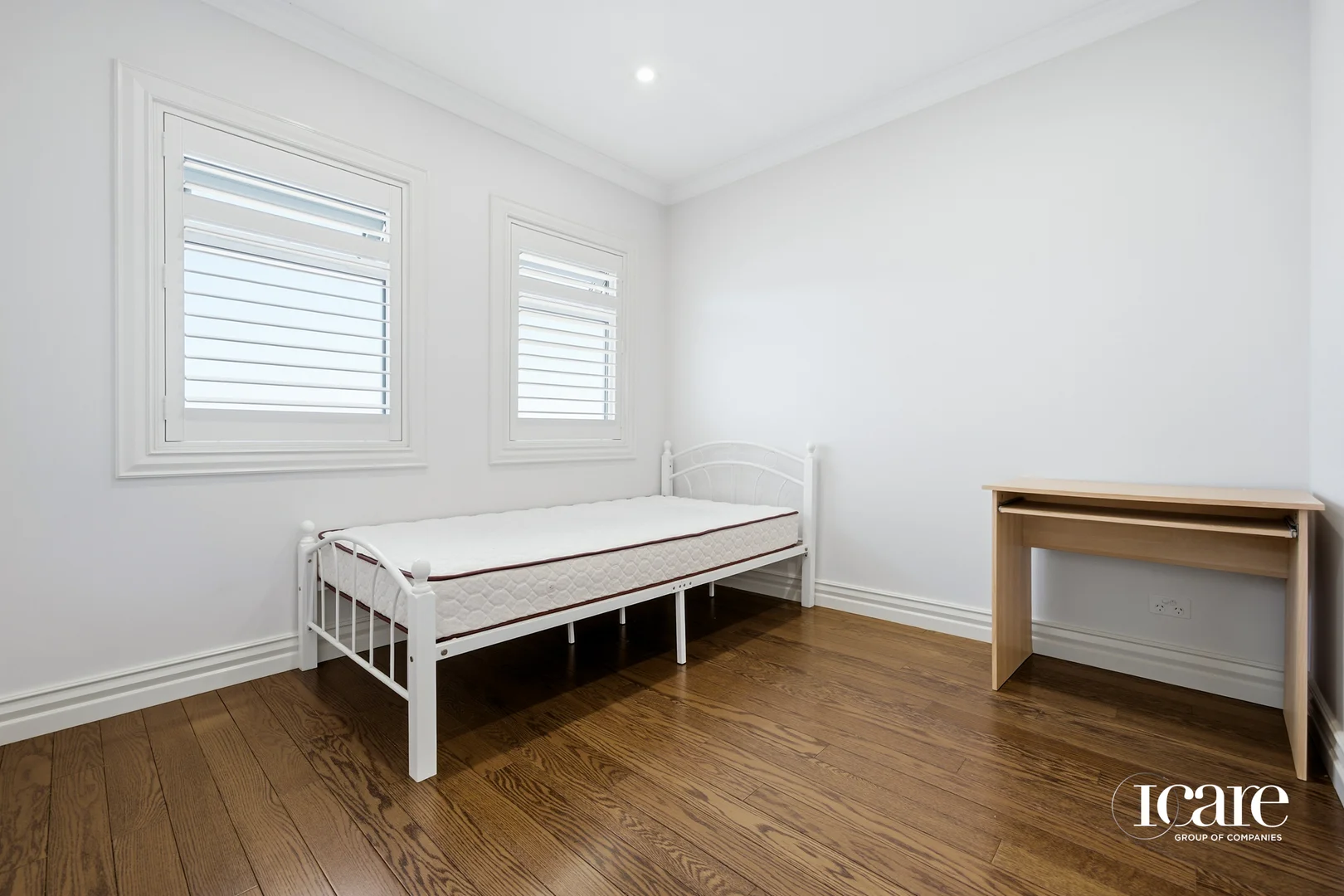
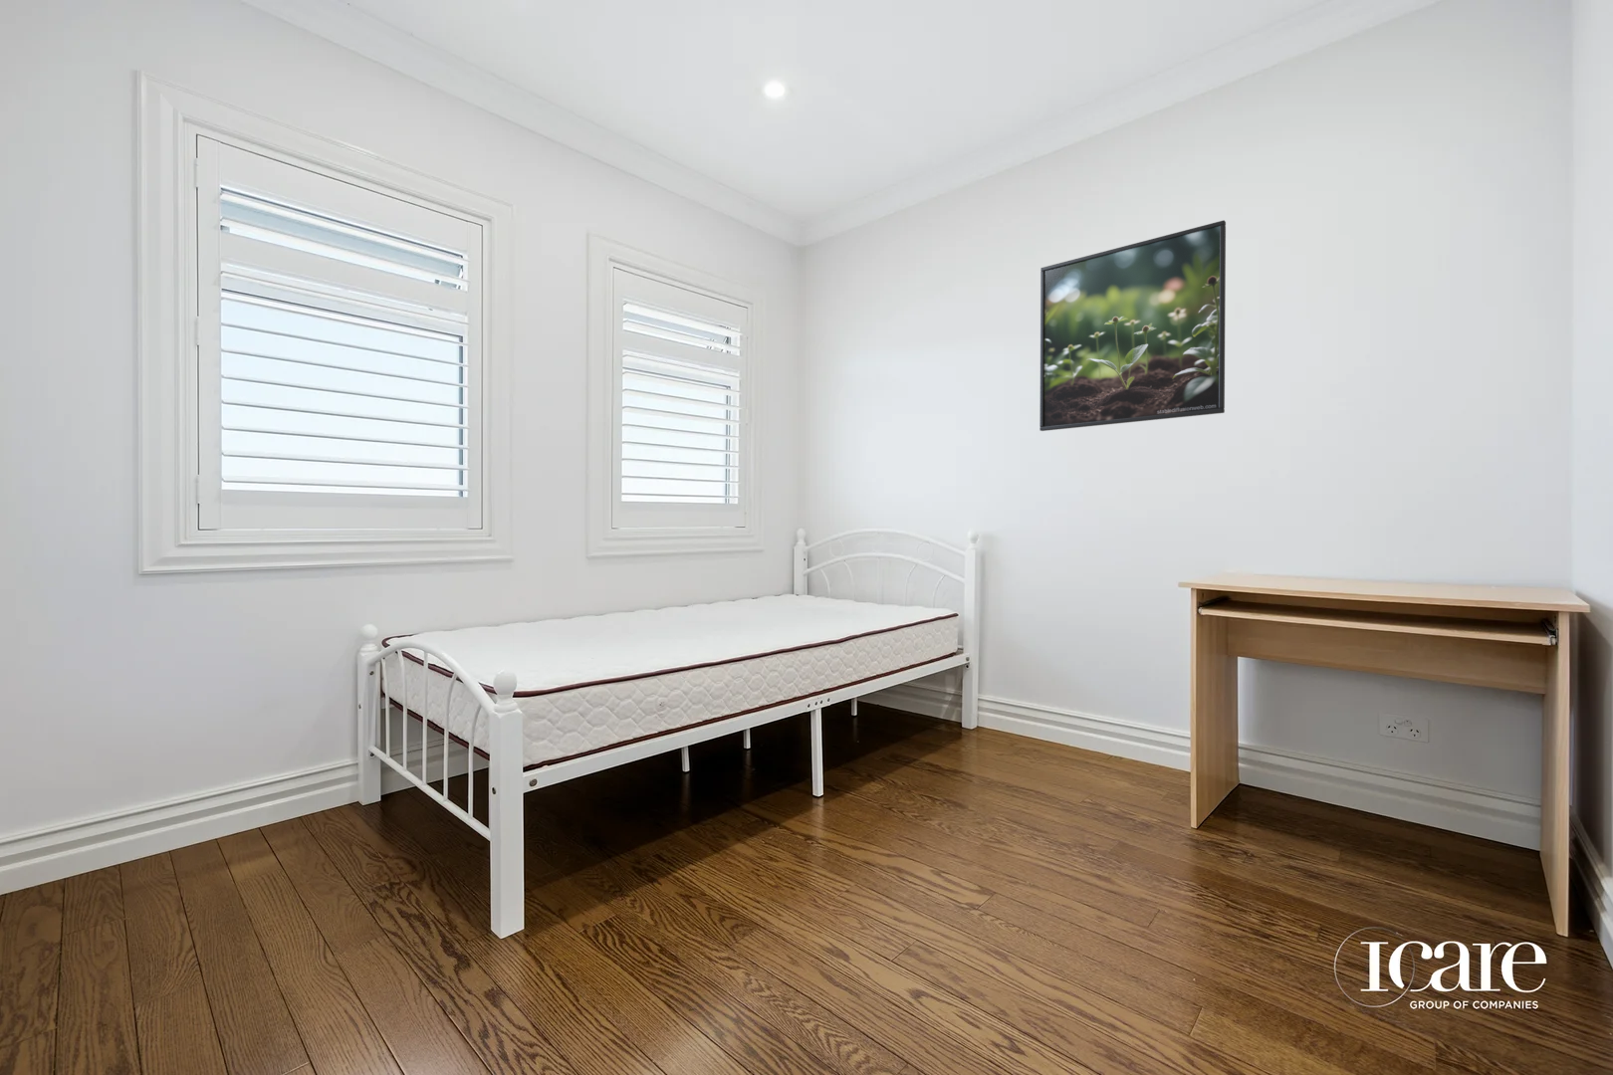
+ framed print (1125, 335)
